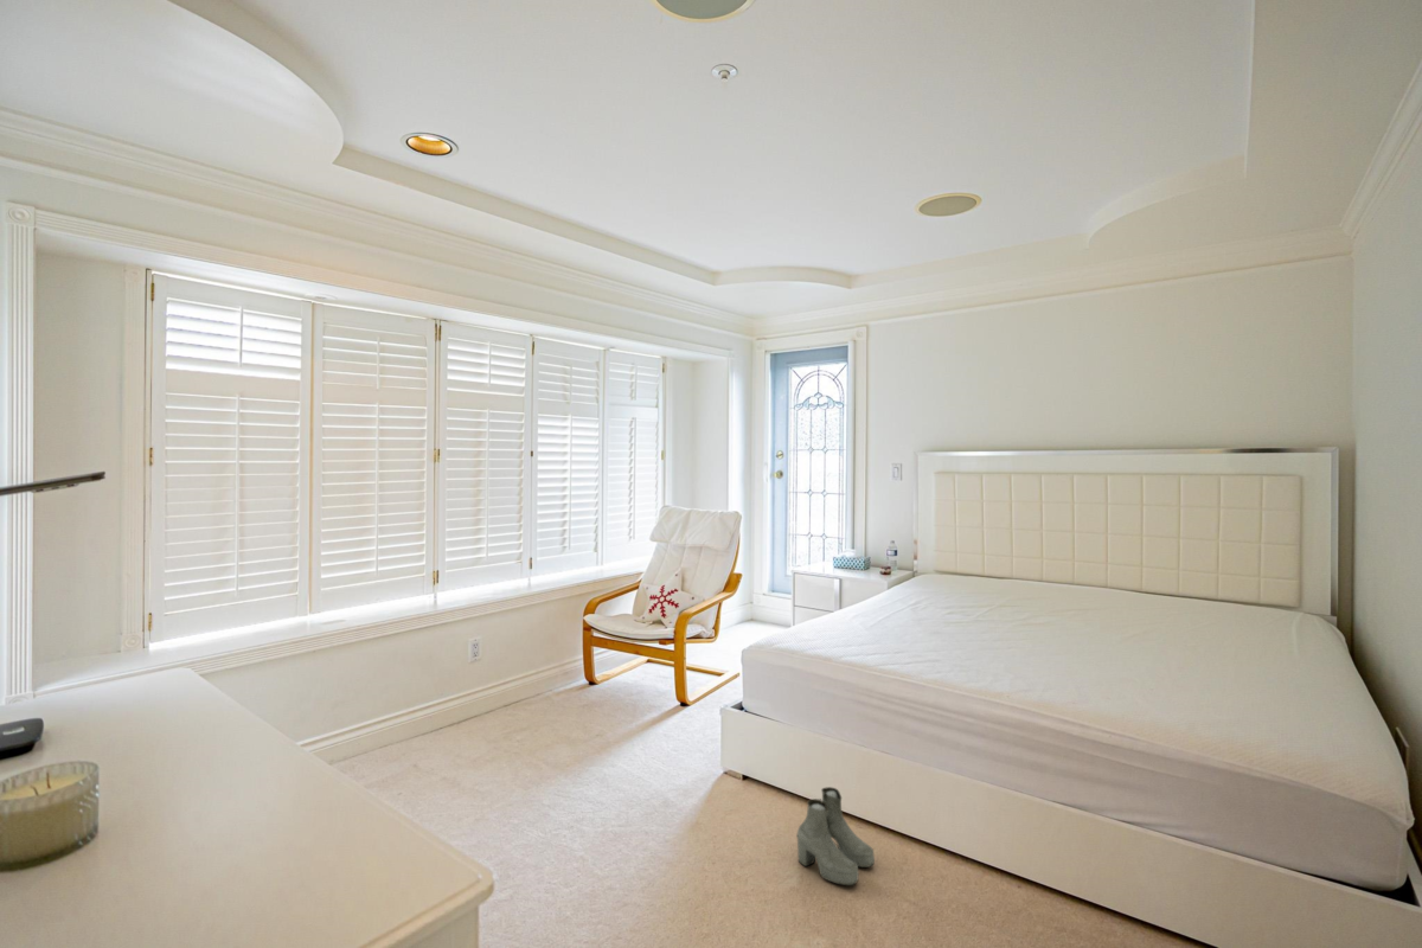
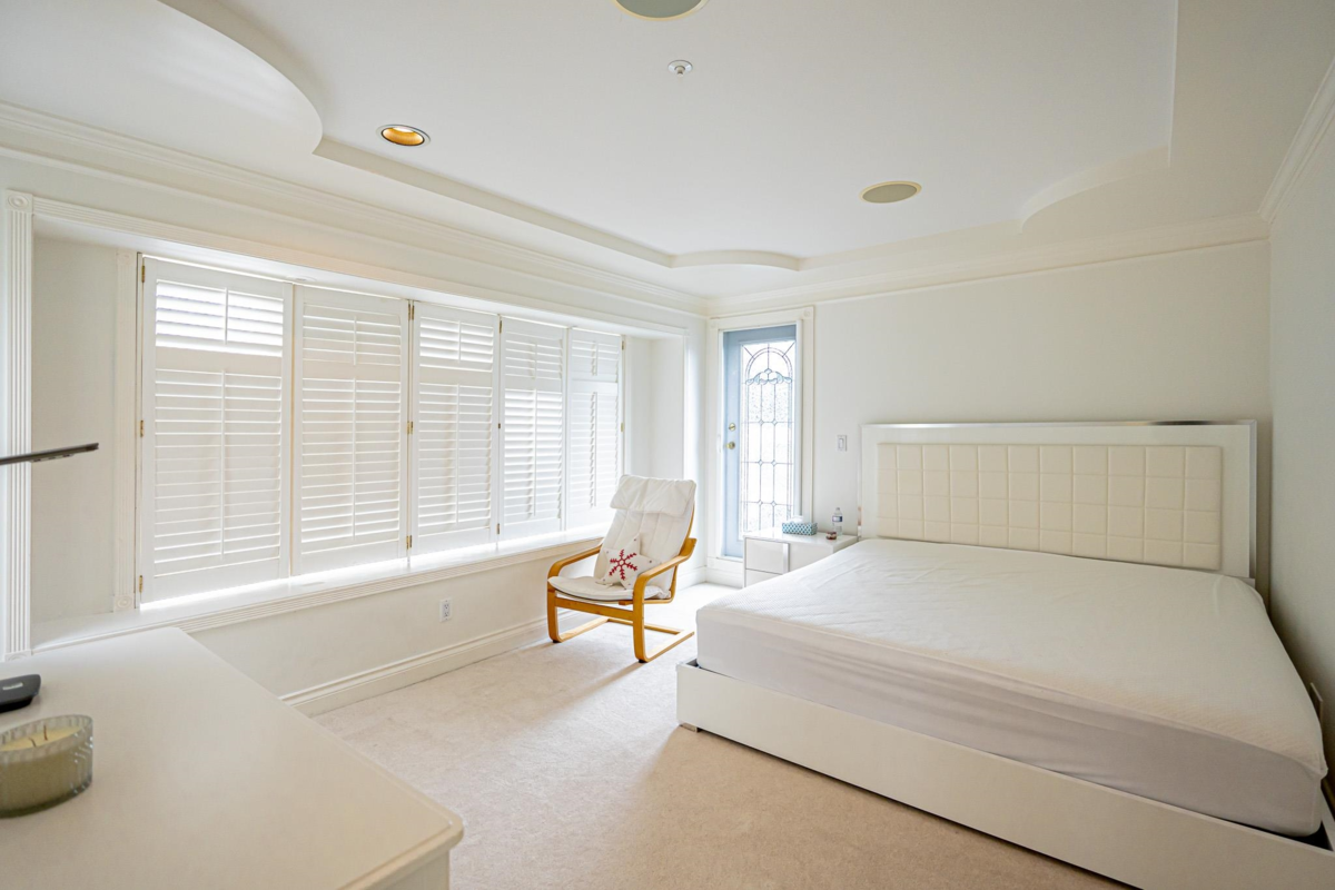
- boots (834, 832)
